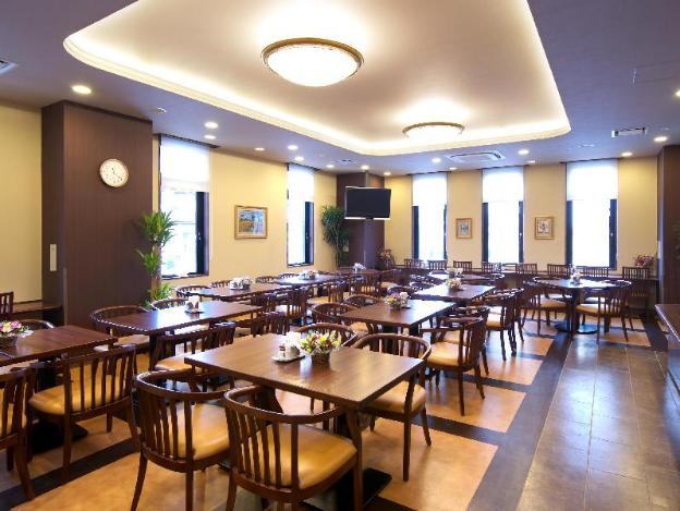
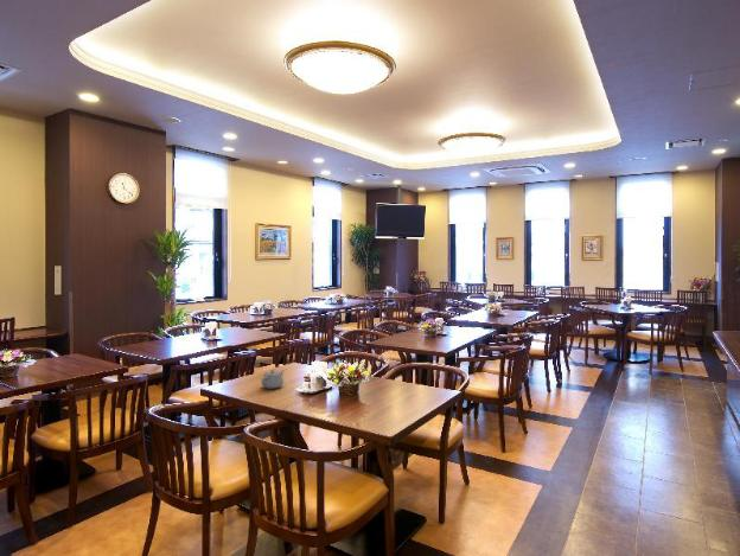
+ teapot (273, 378)
